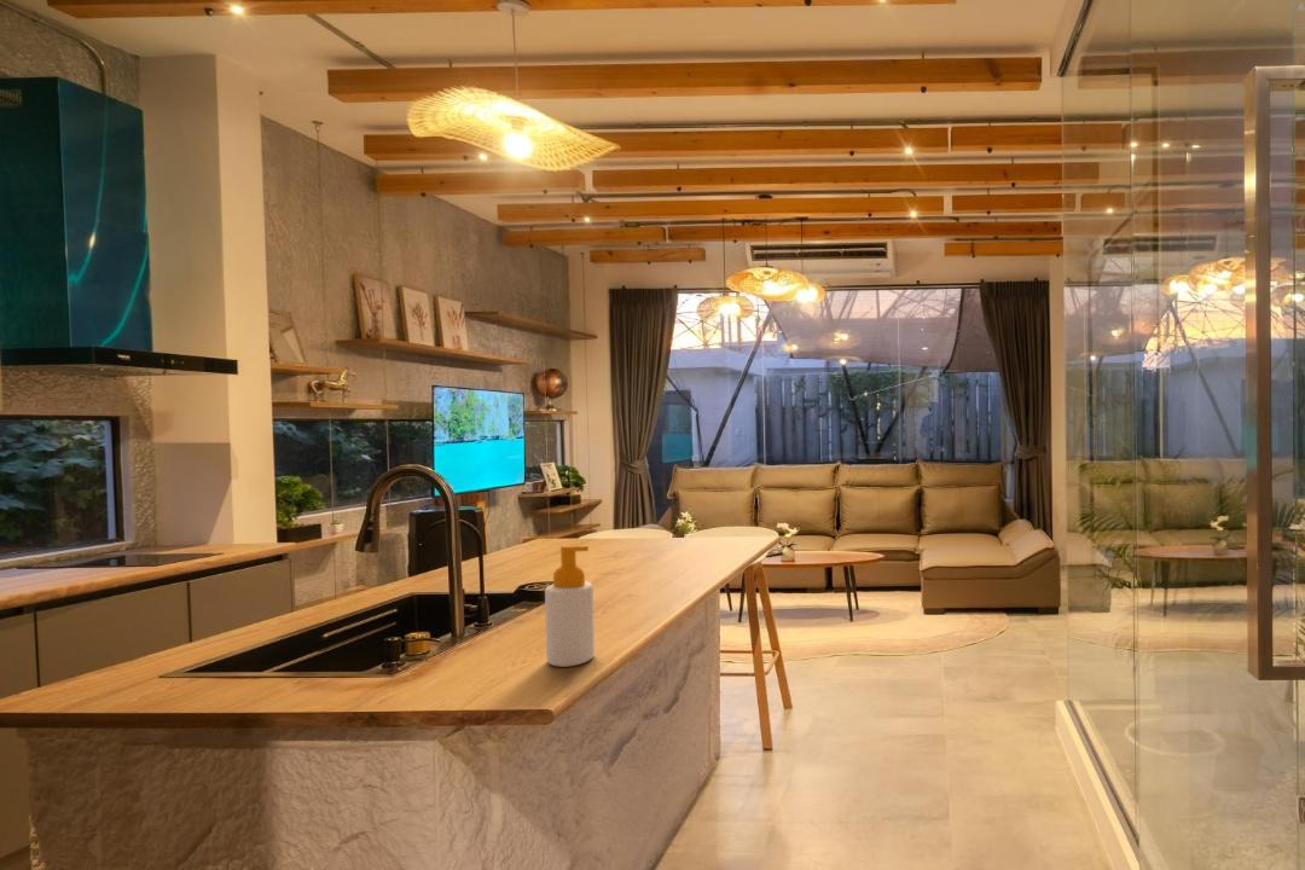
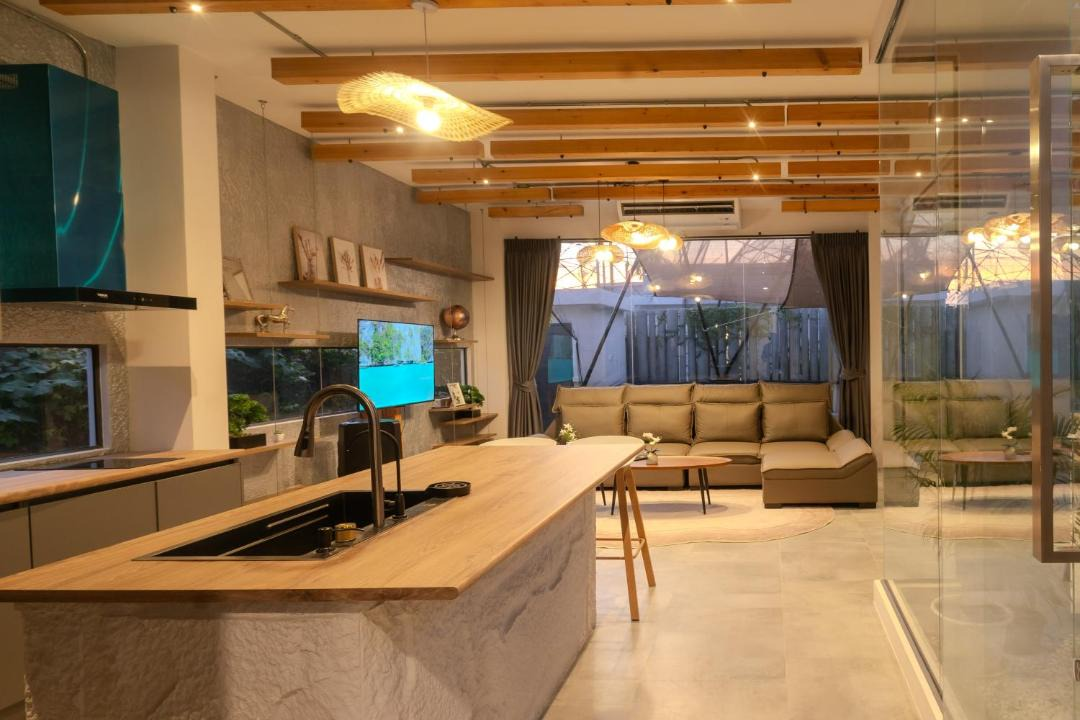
- soap bottle (569, 602)
